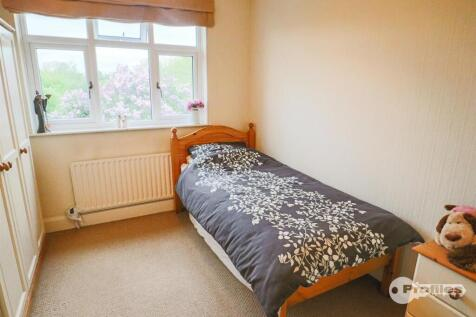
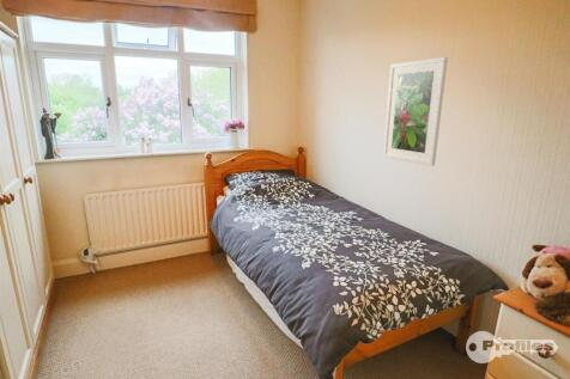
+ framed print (411, 112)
